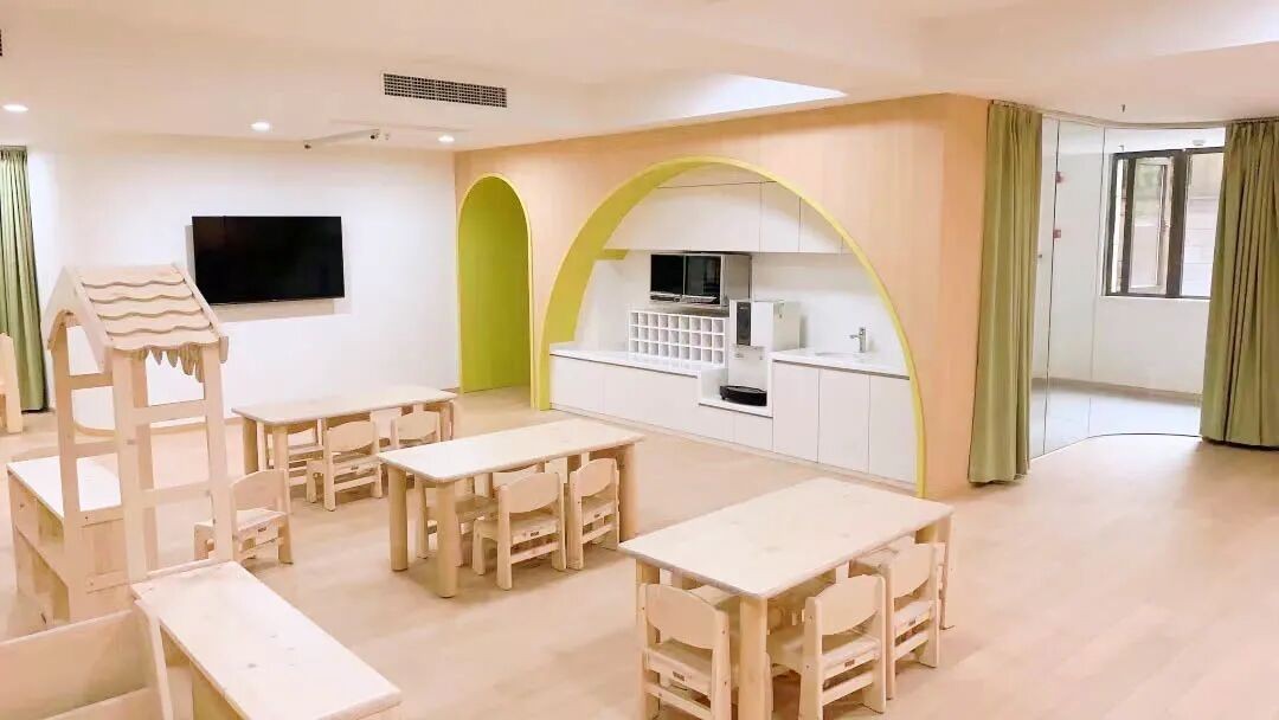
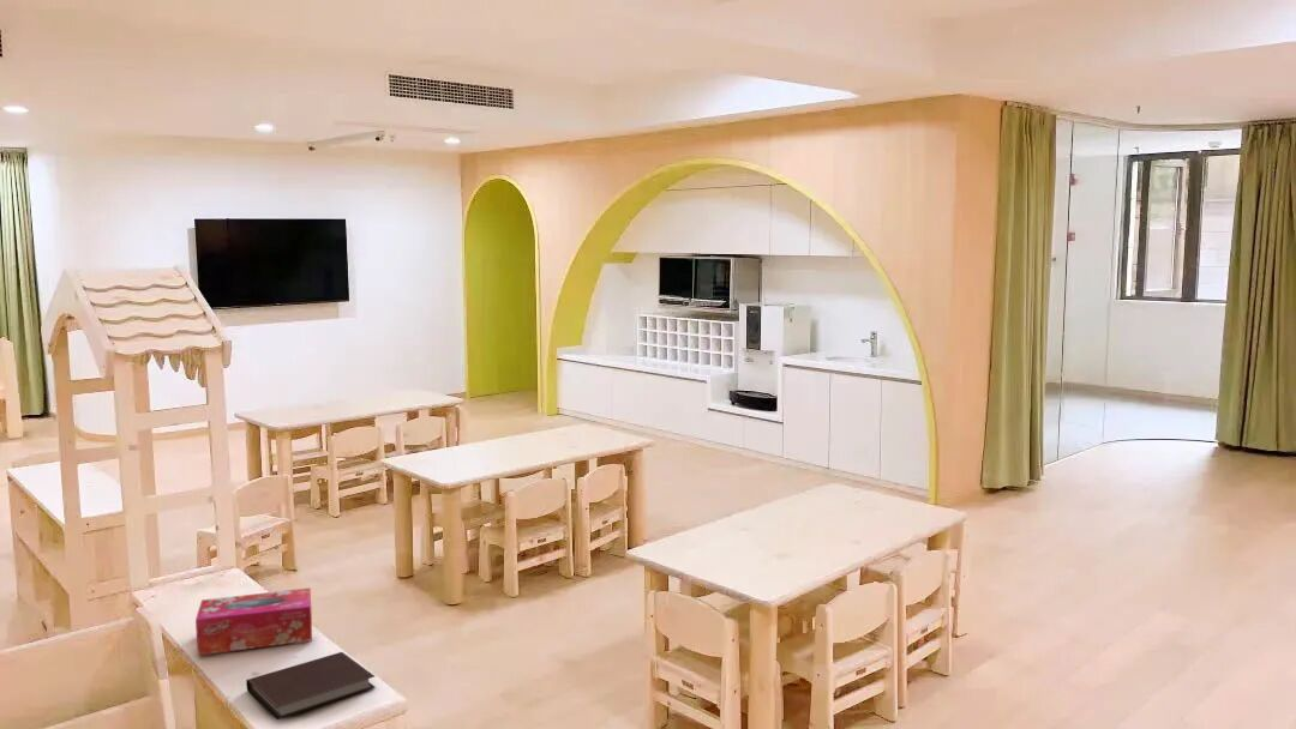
+ notebook (311, 682)
+ tissue box (256, 620)
